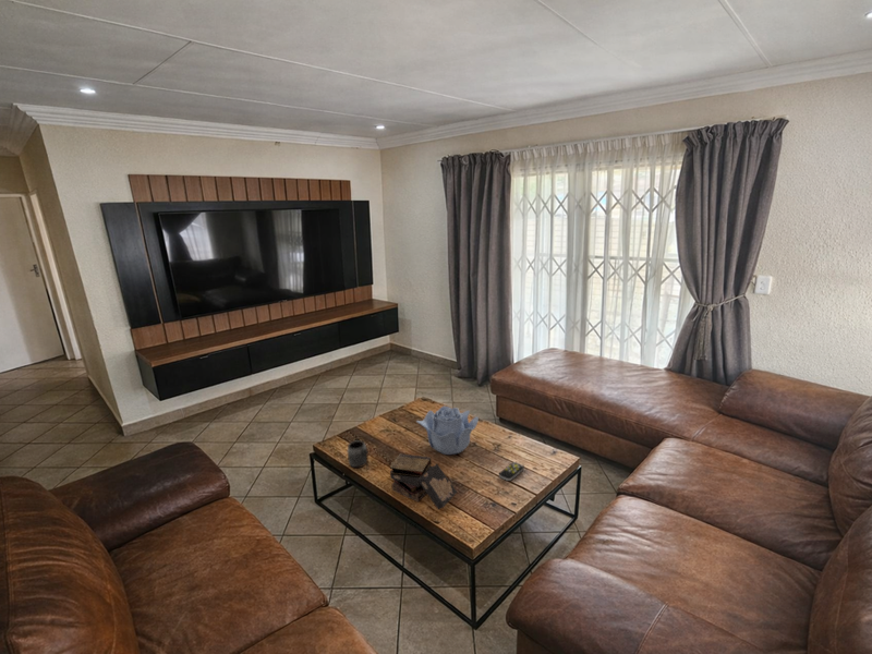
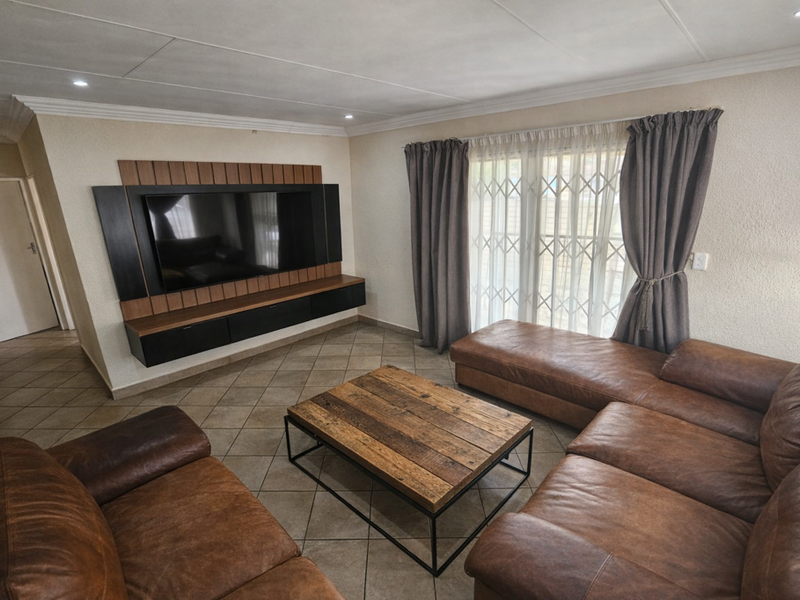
- book (422, 480)
- remote control (511, 471)
- mug (360, 455)
- decorative bowl (448, 429)
